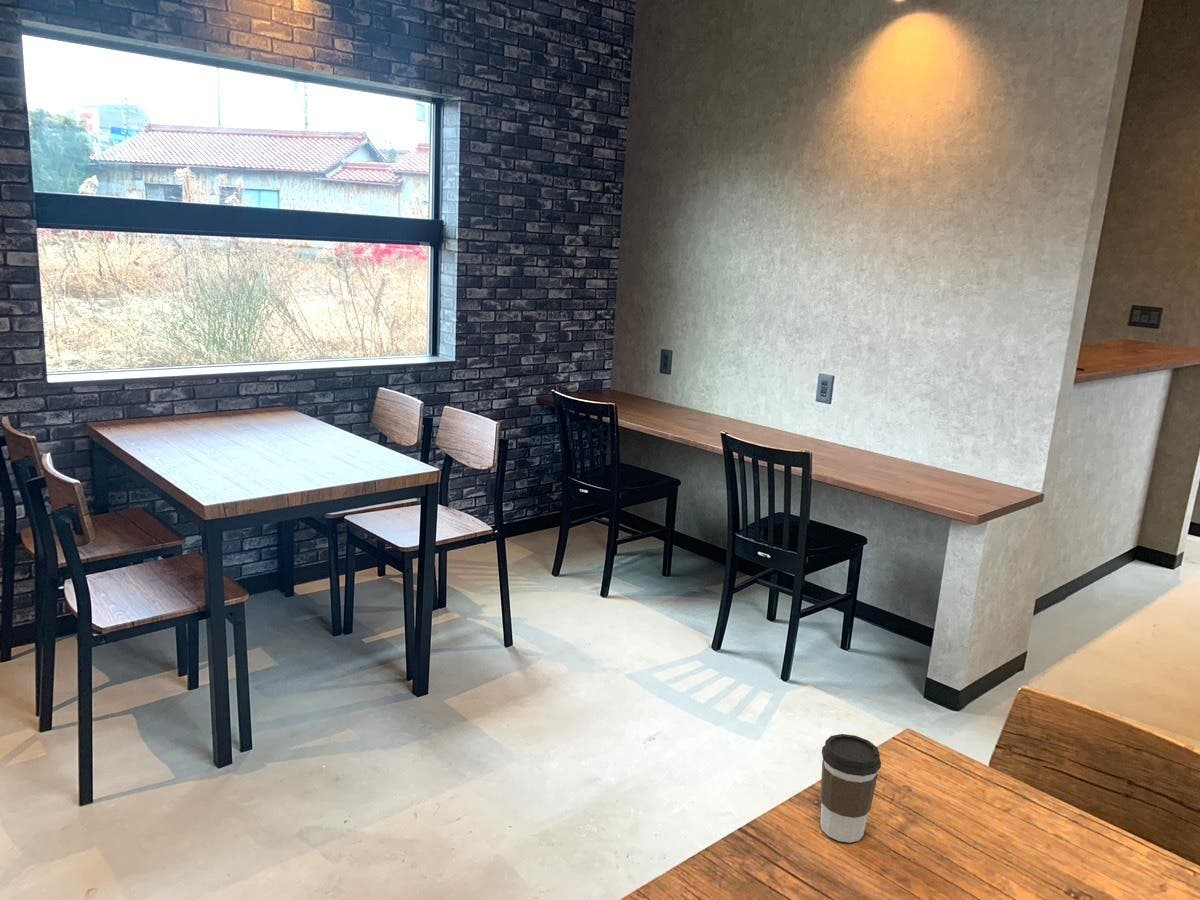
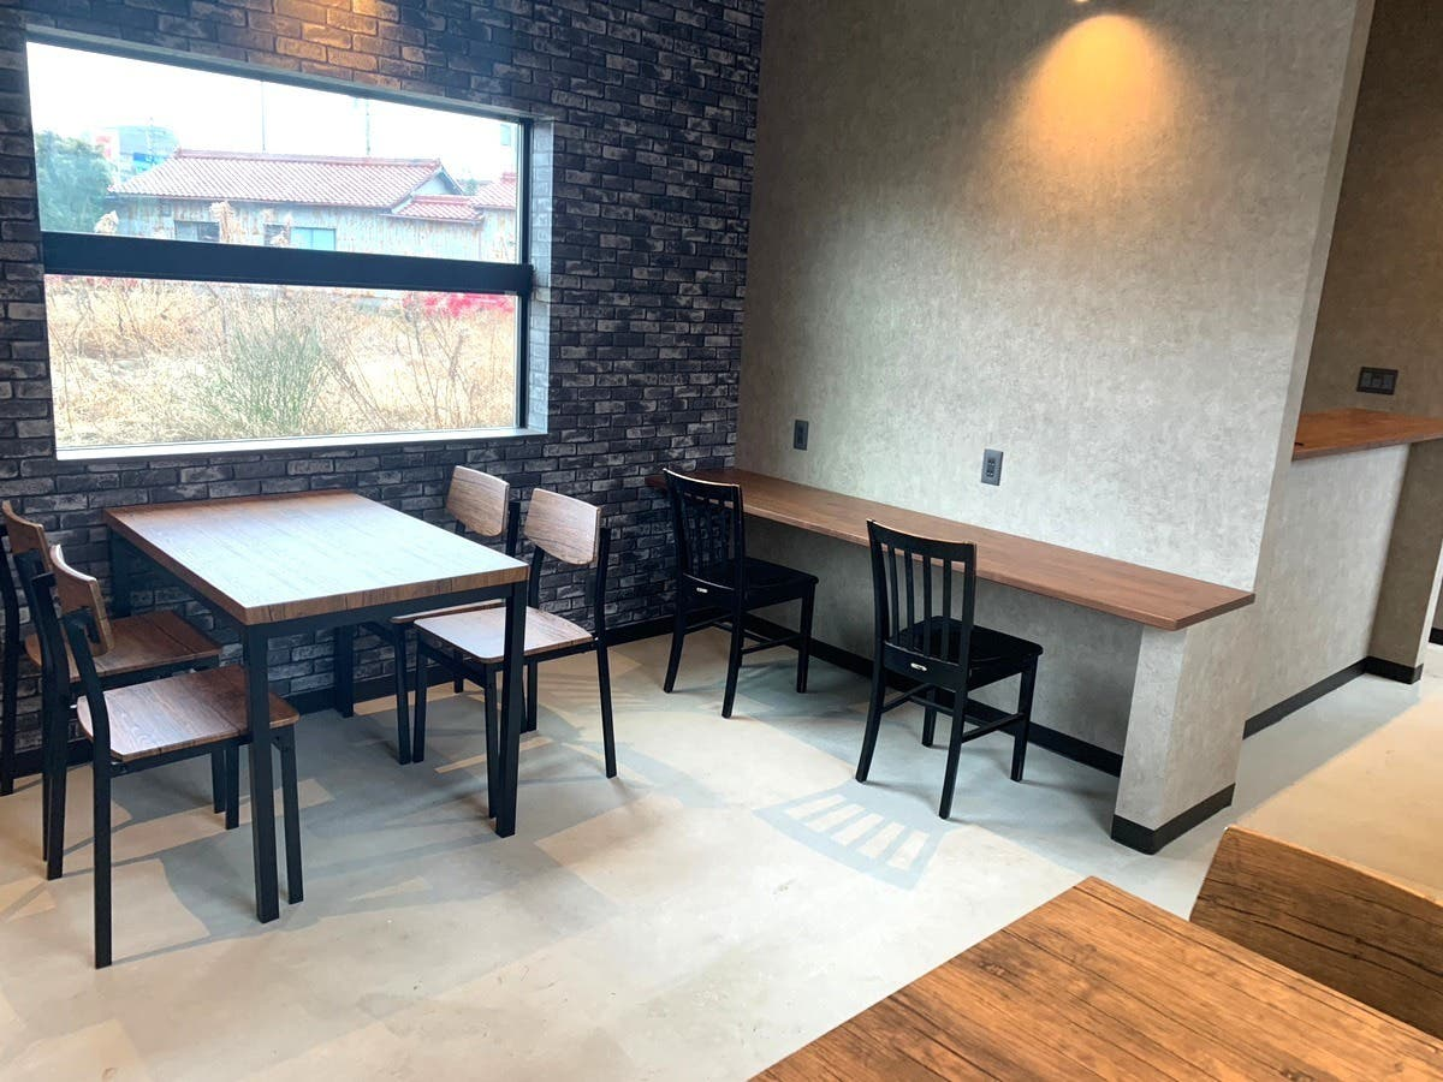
- coffee cup (846, 788)
